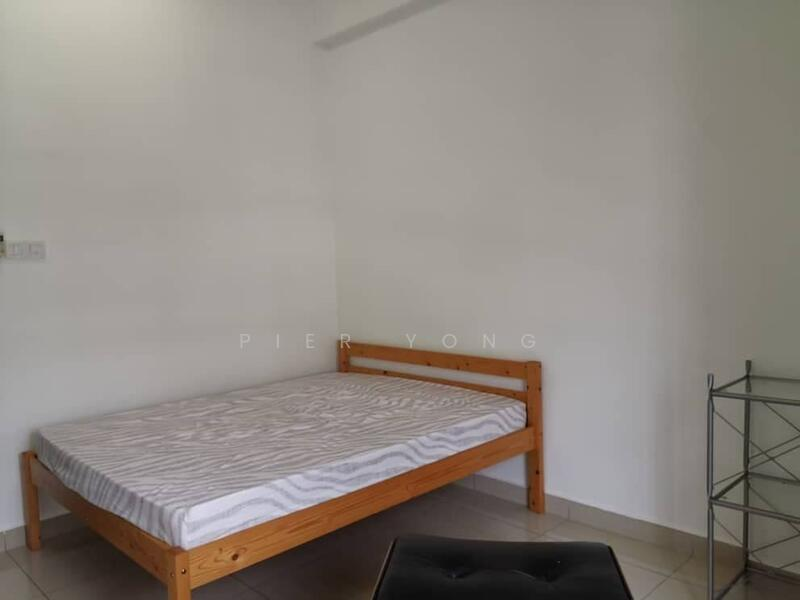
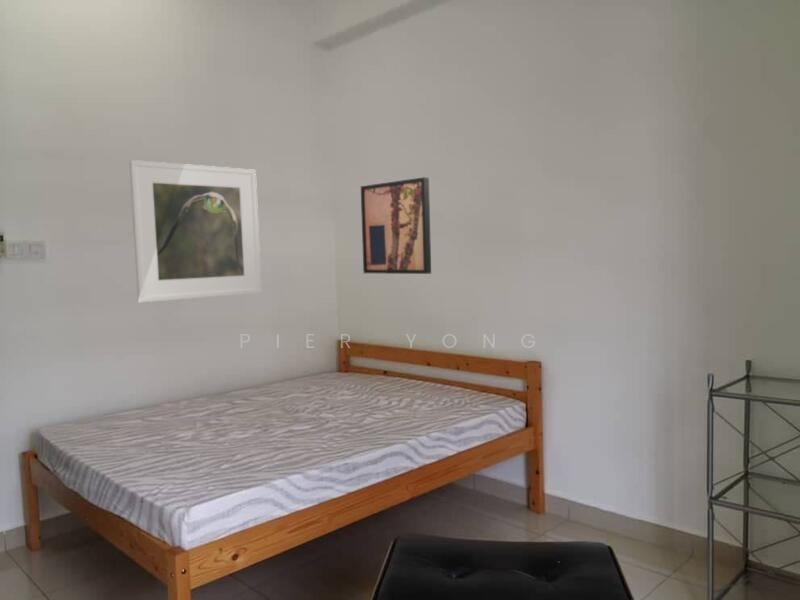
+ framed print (200, 231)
+ wall art (394, 228)
